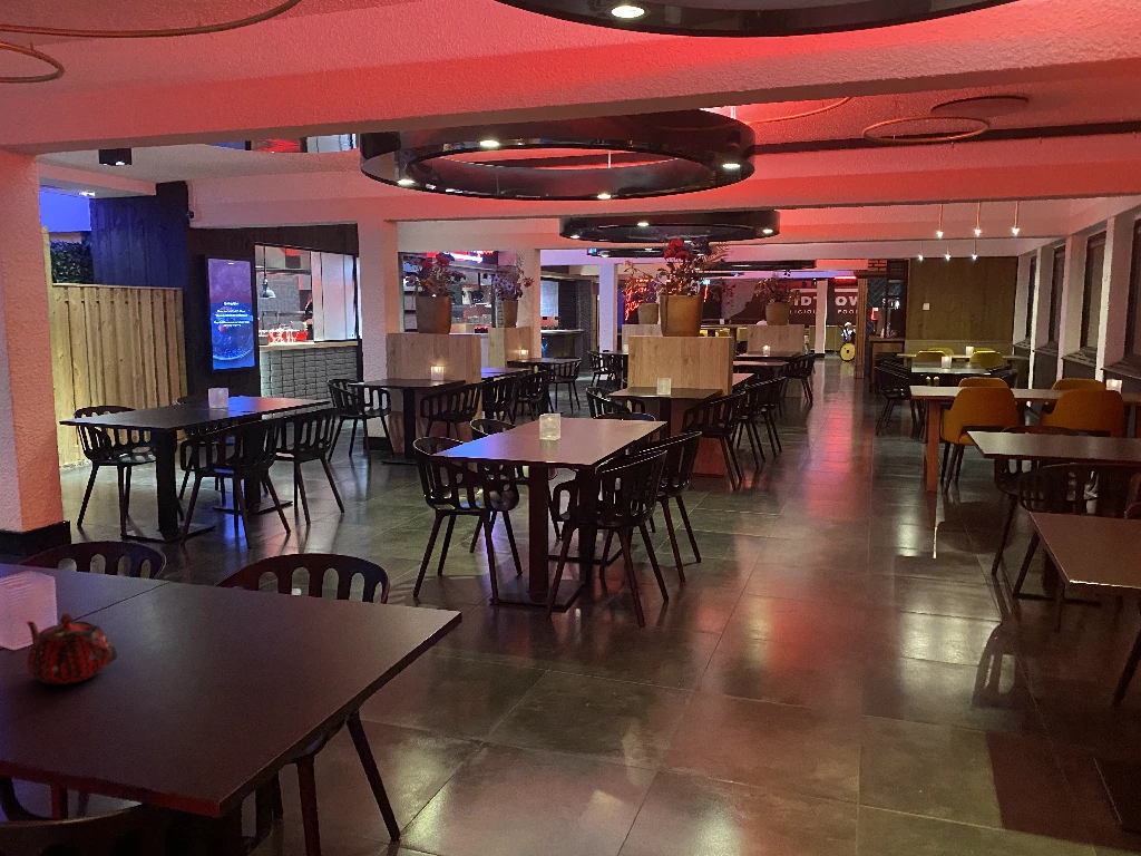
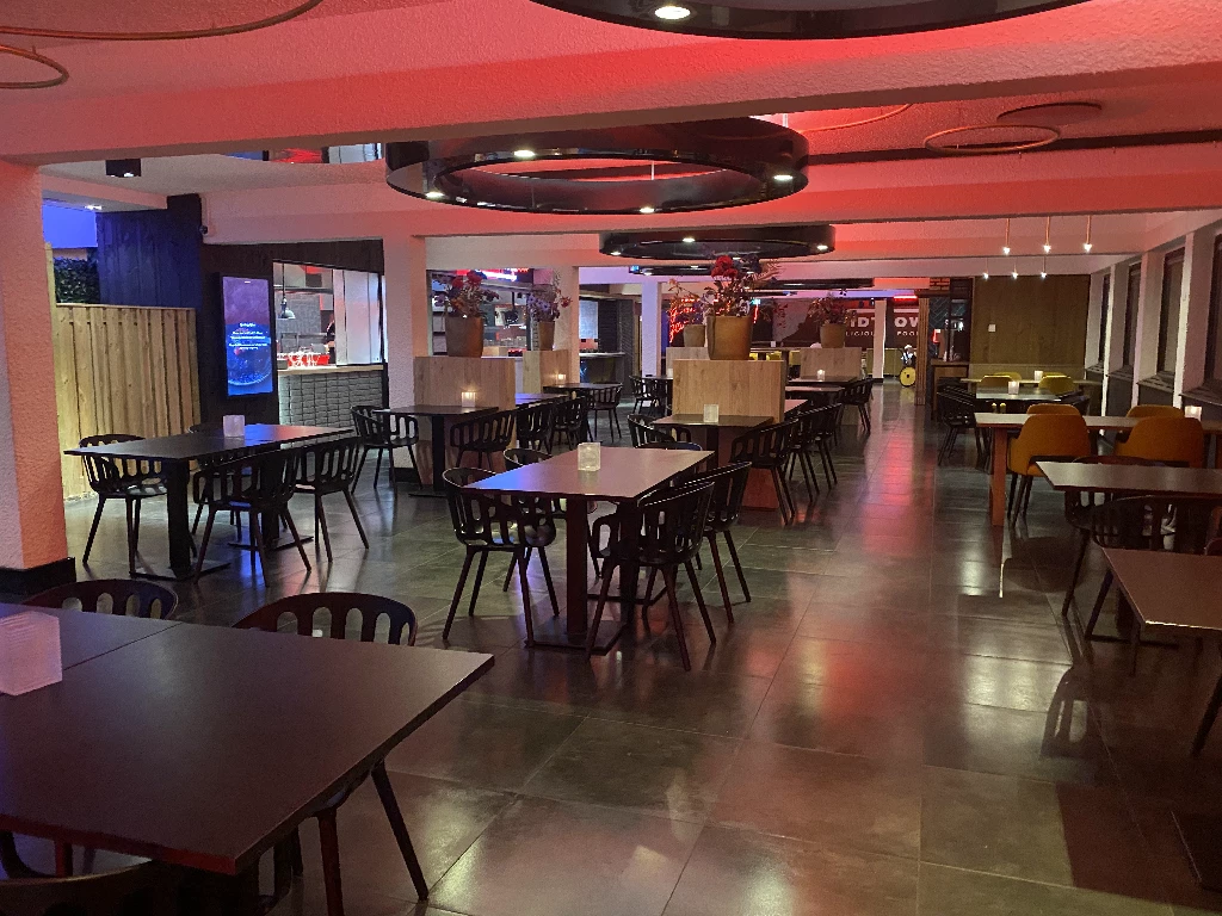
- teapot (66, 644)
